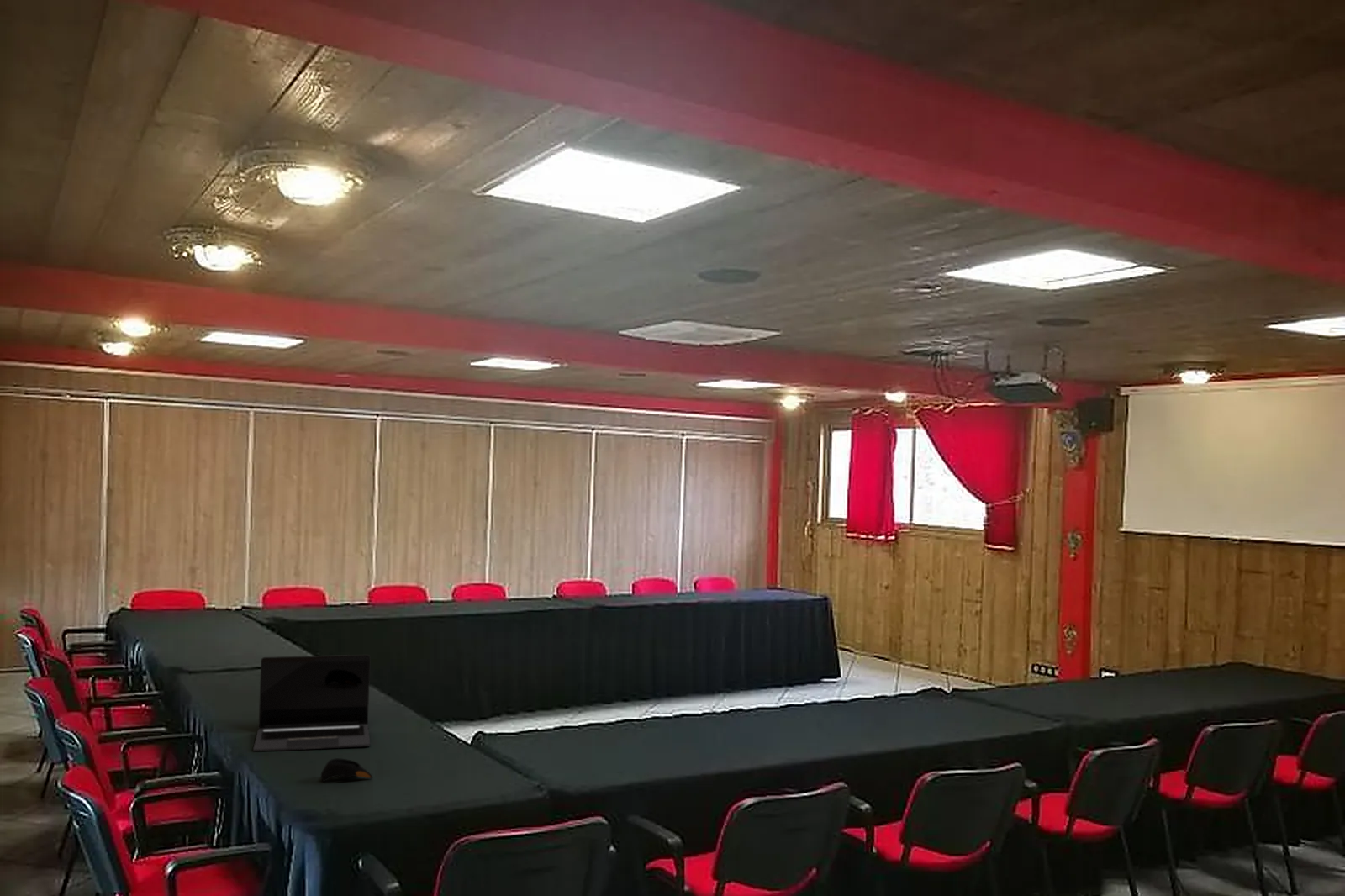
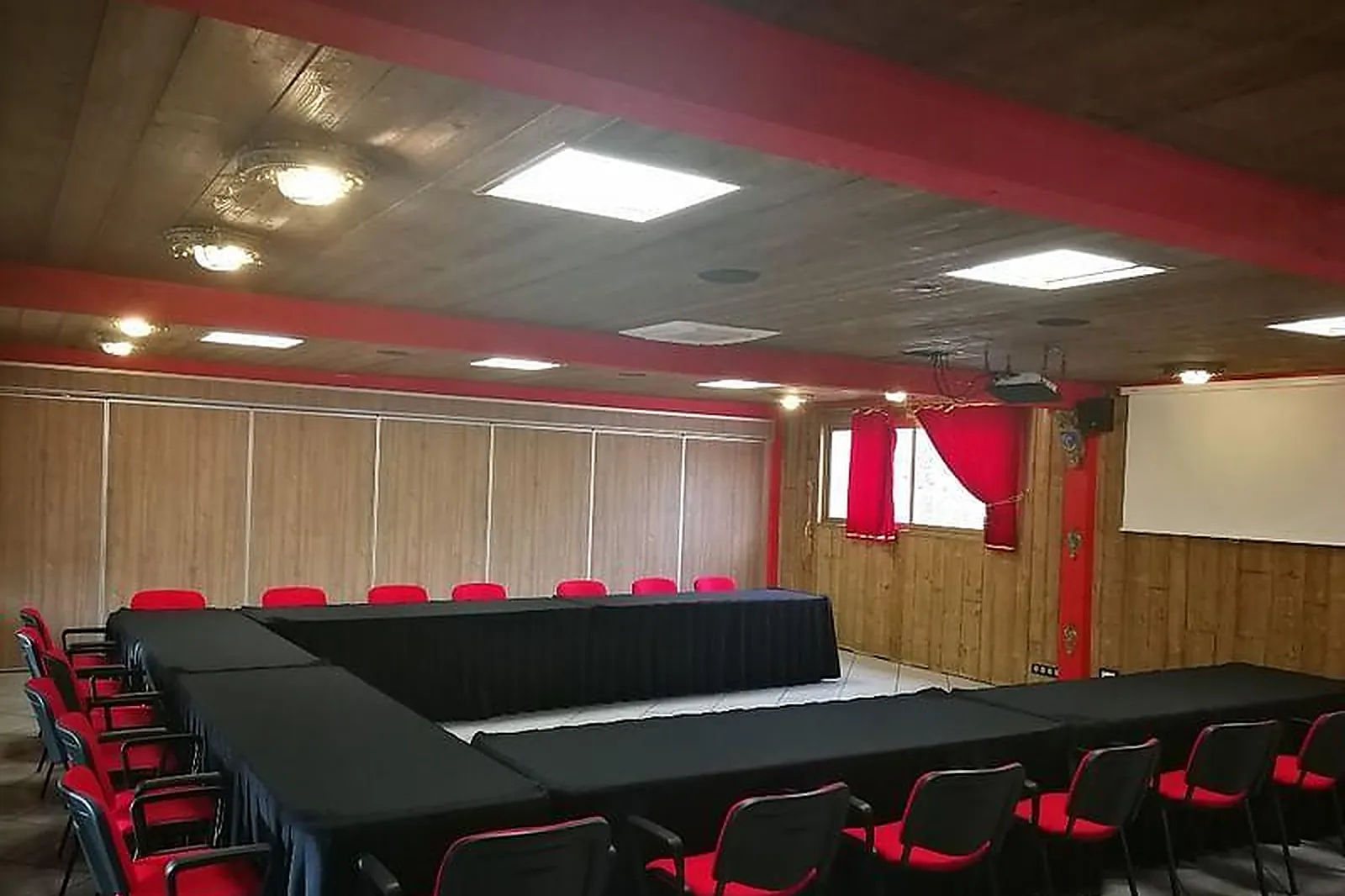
- hat (345, 769)
- laptop (314, 701)
